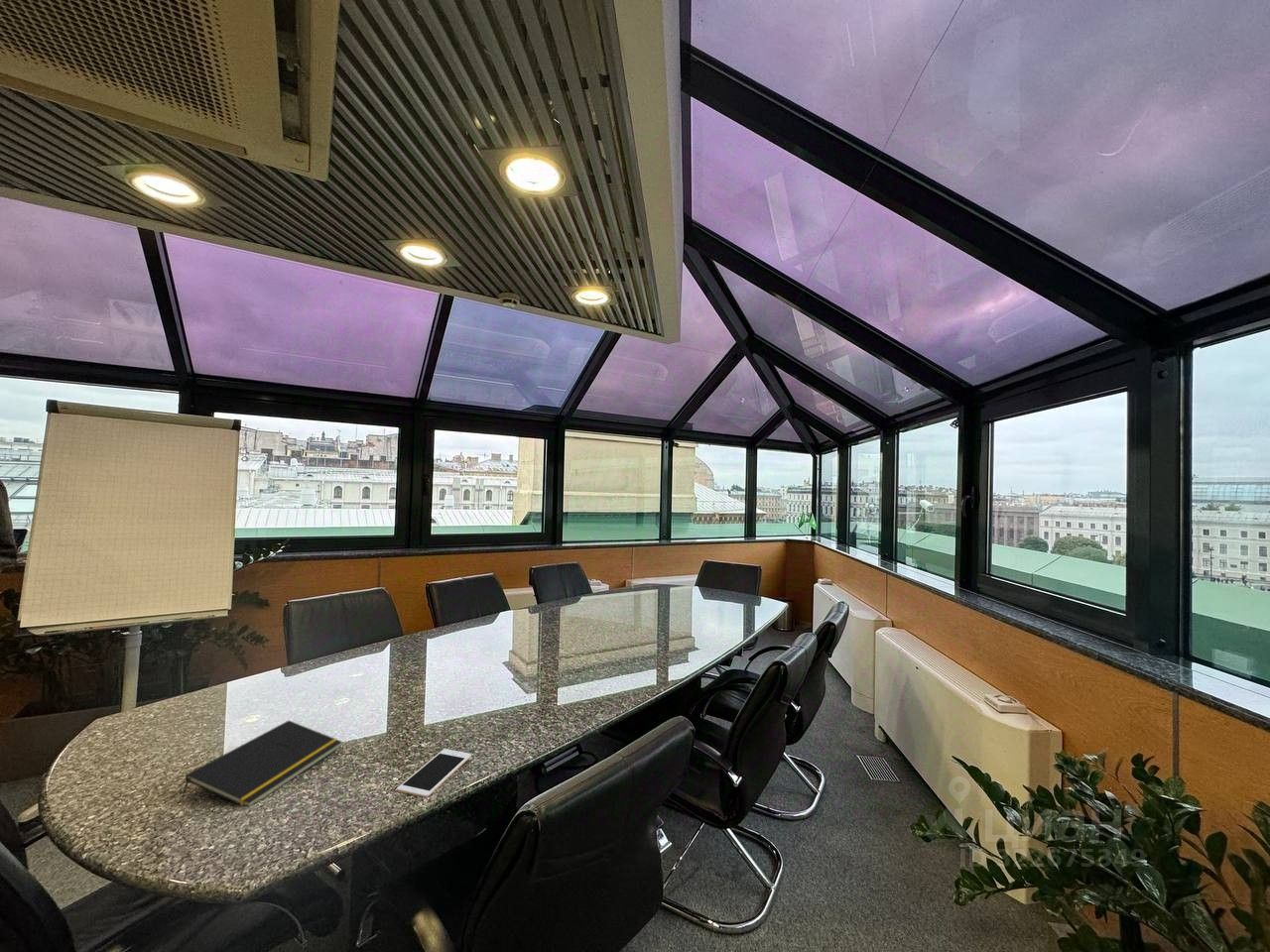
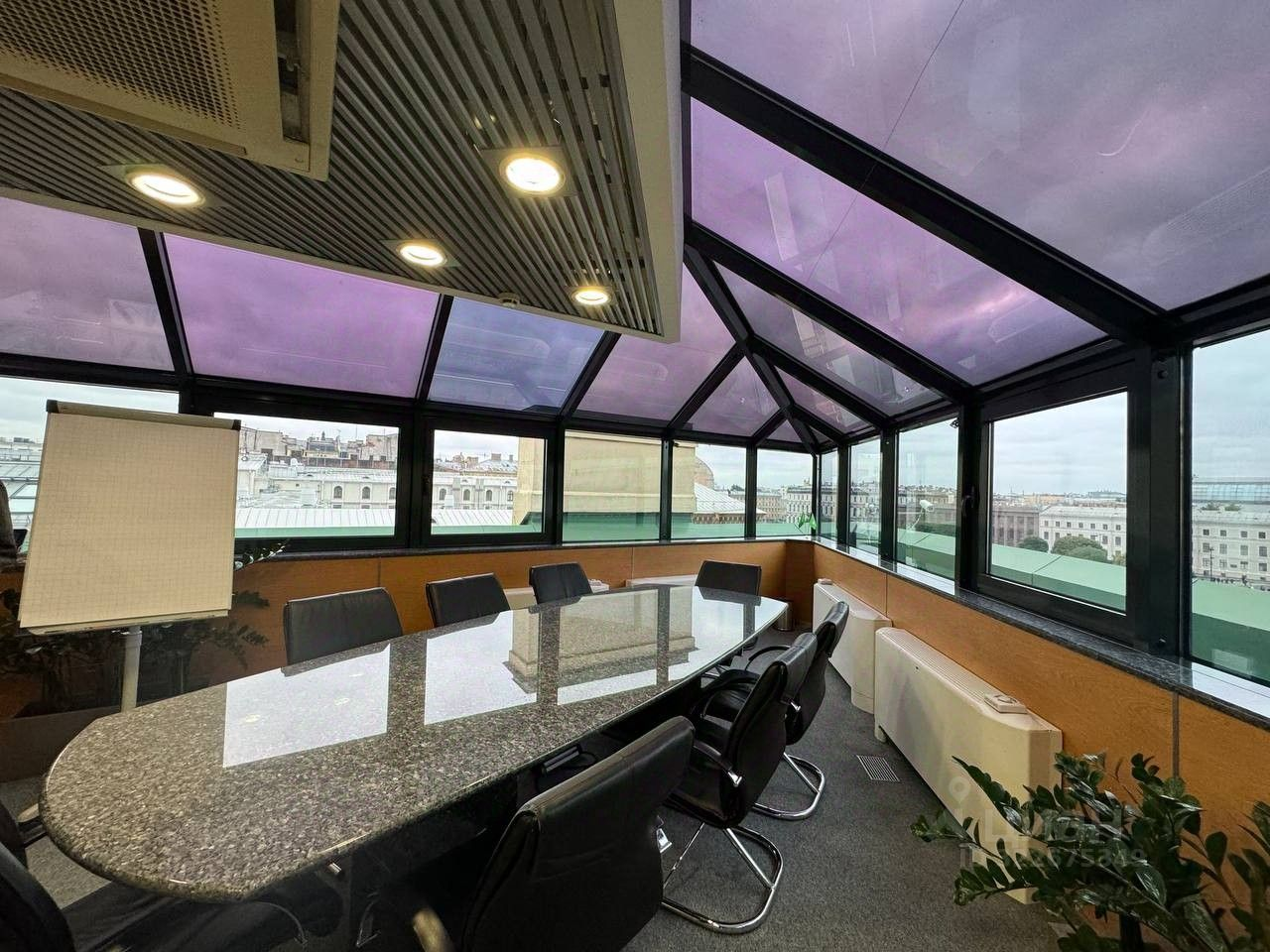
- notepad (270, 759)
- cell phone (436, 771)
